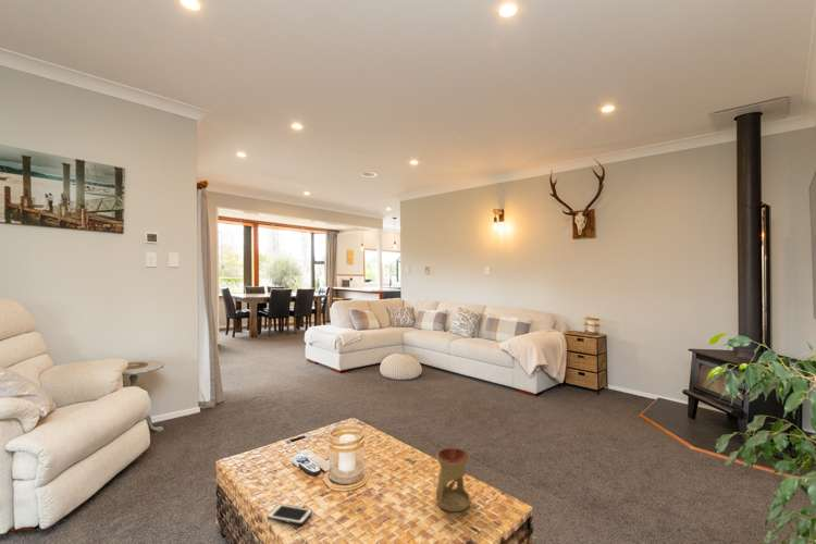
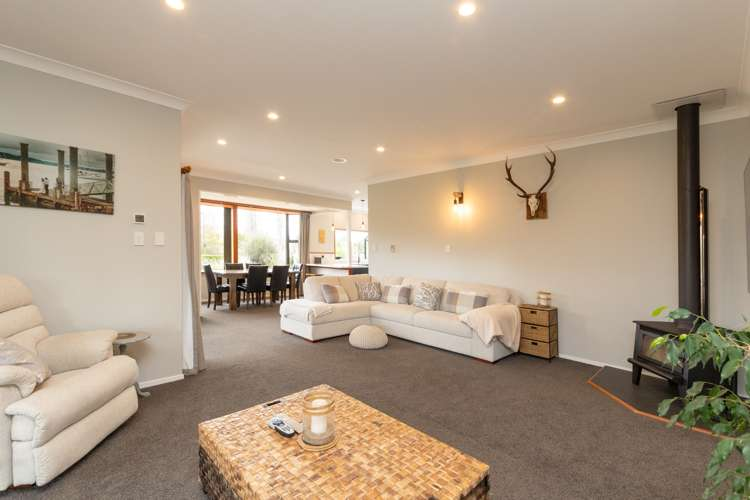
- cell phone (289, 514)
- oil burner (453, 478)
